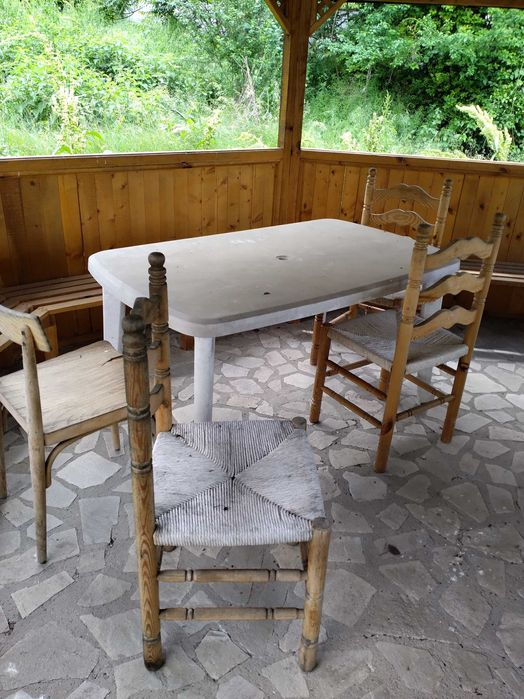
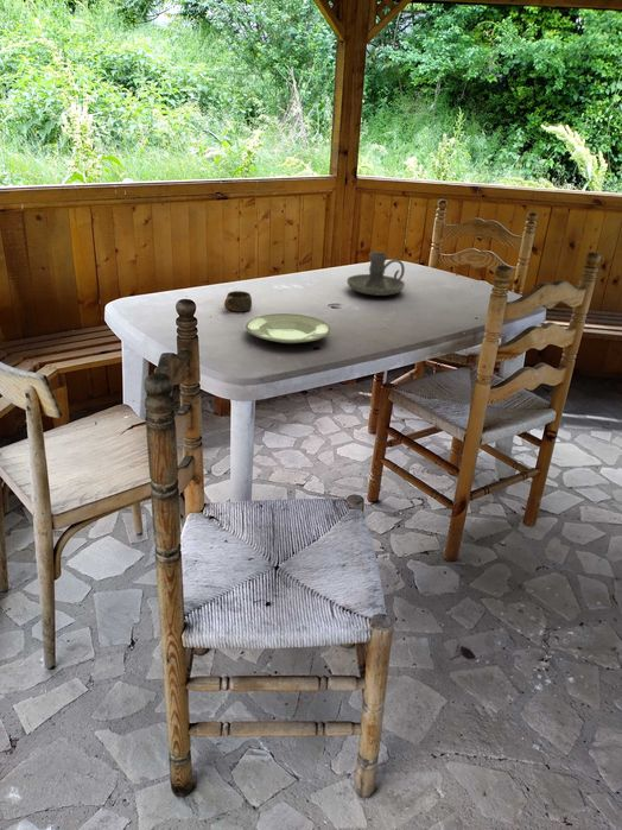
+ plate (287, 331)
+ candle holder (381, 272)
+ cup (235, 302)
